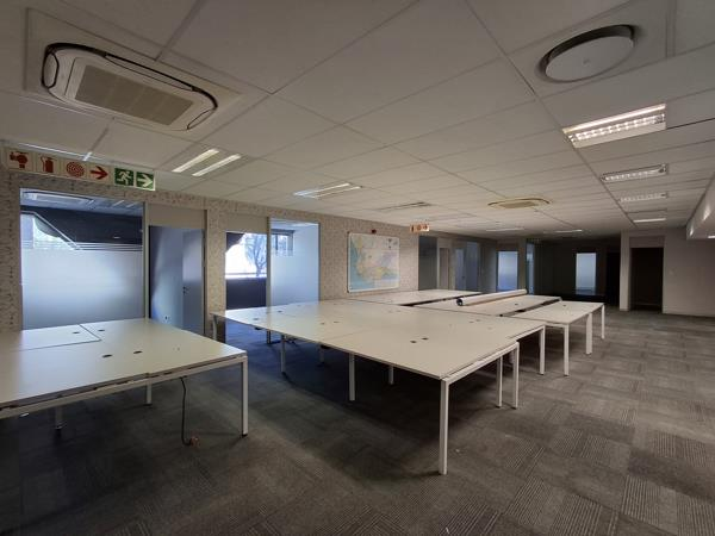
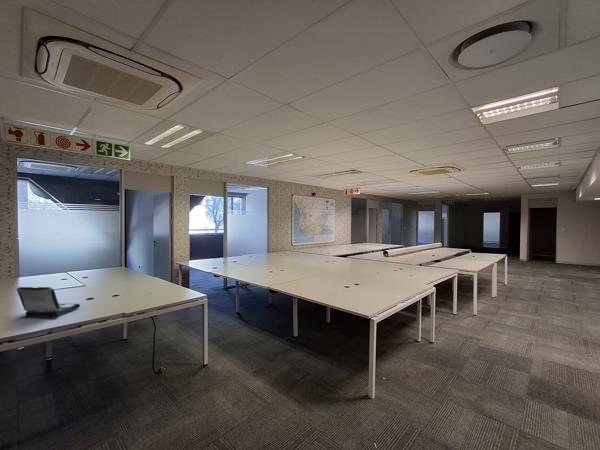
+ laptop (50, 298)
